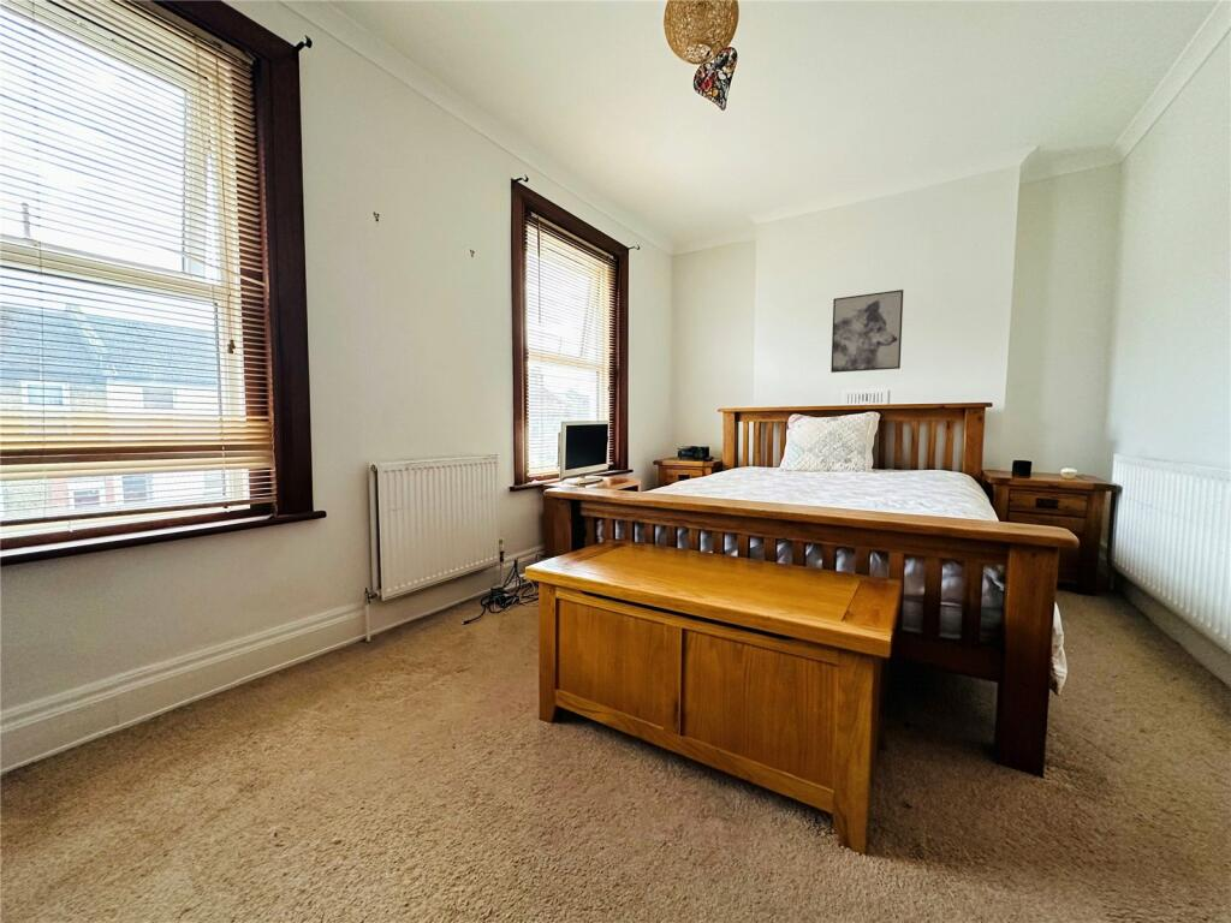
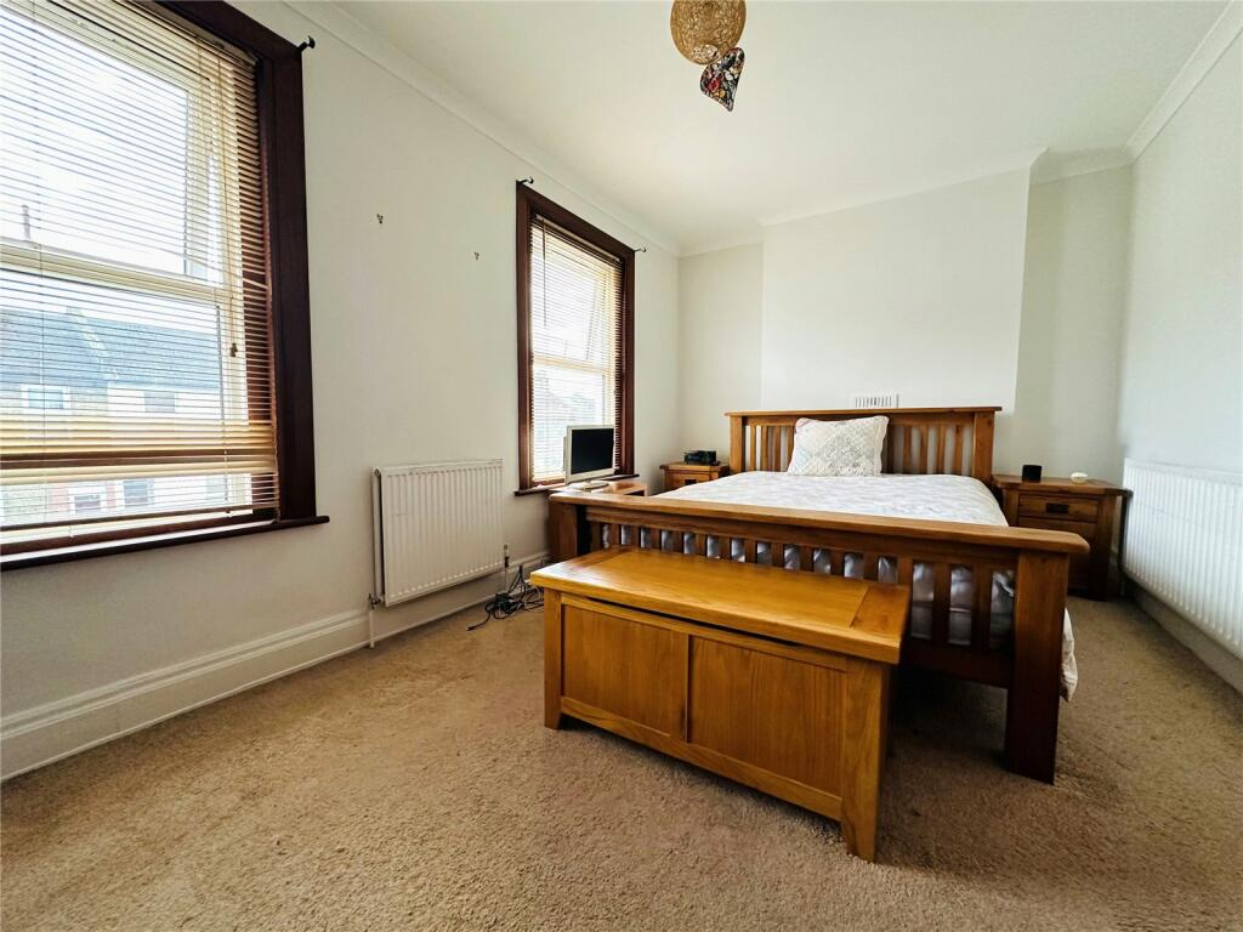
- wall art (866, 332)
